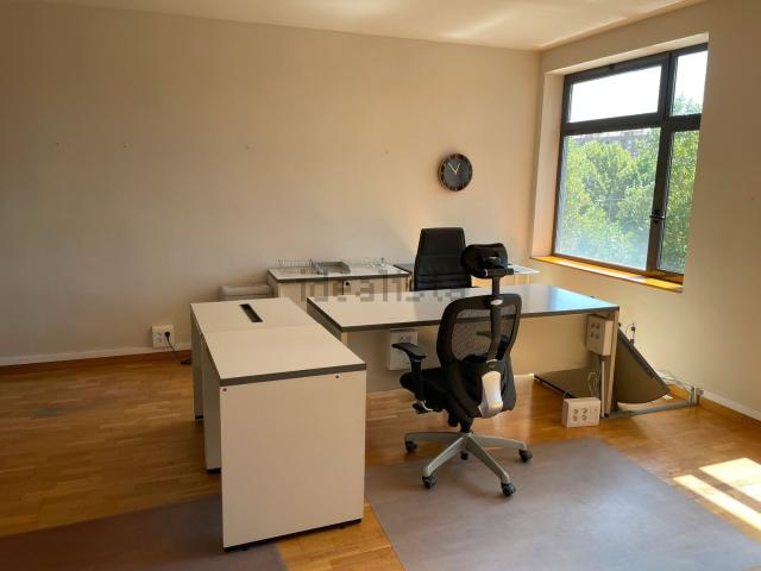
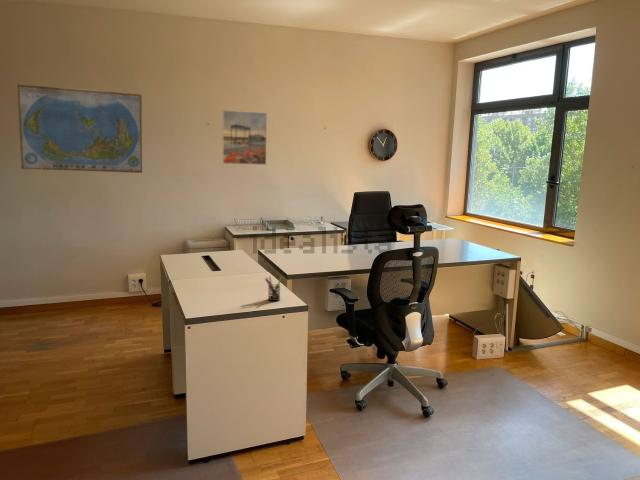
+ world map (83, 130)
+ pen holder (274, 287)
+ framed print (244, 138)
